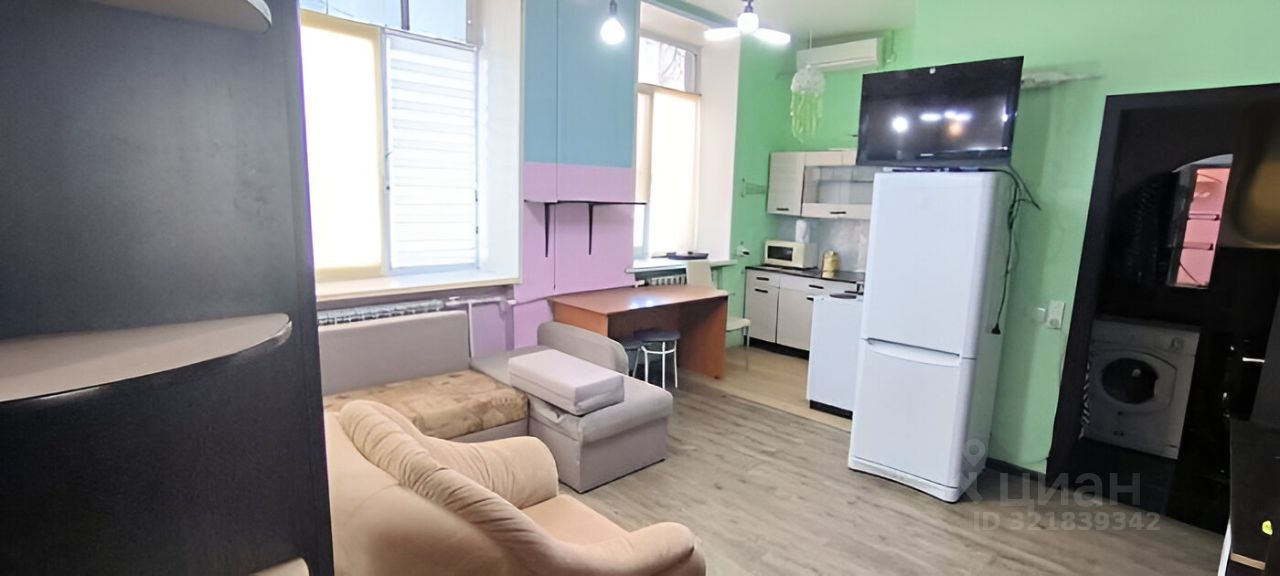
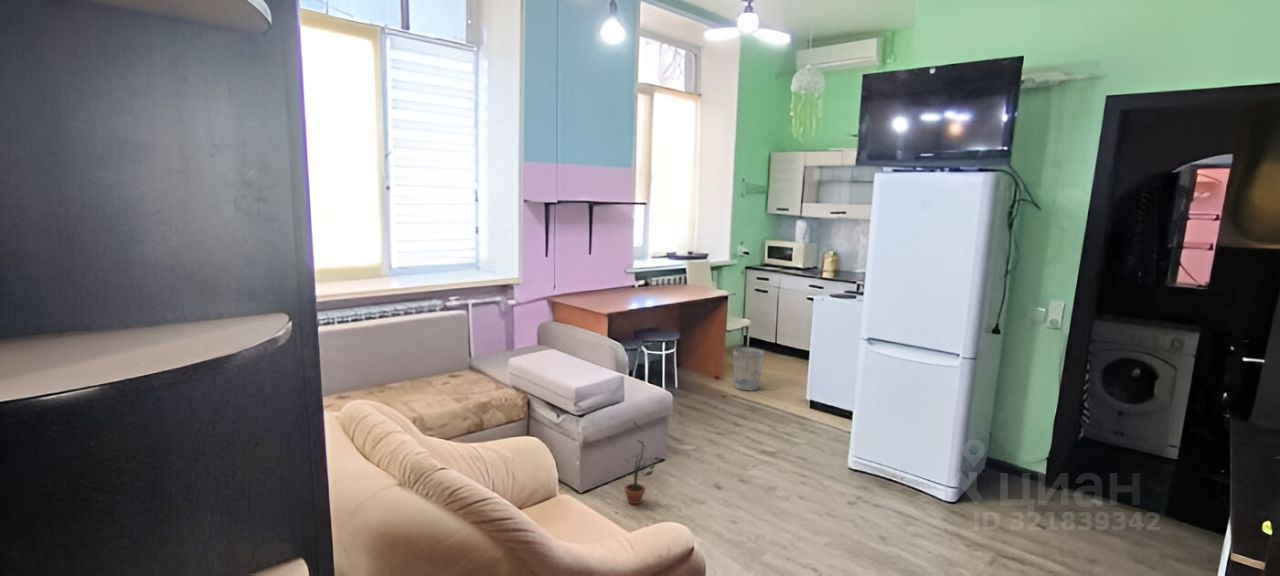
+ potted plant (636, 465)
+ wastebasket (747, 369)
